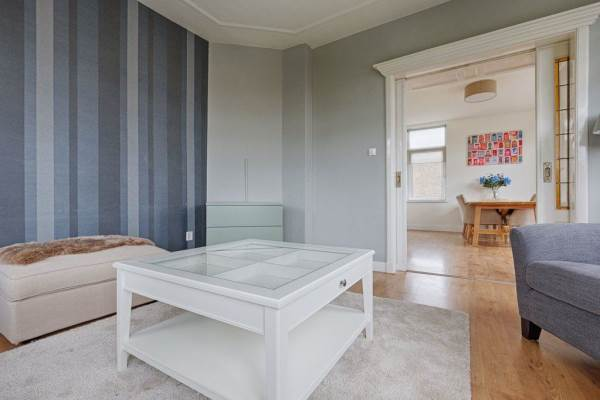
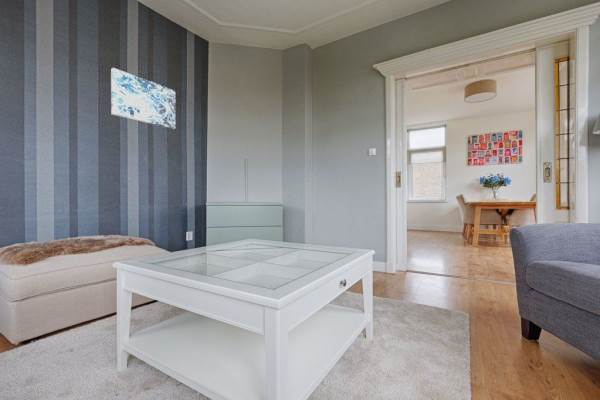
+ wall art (146, 101)
